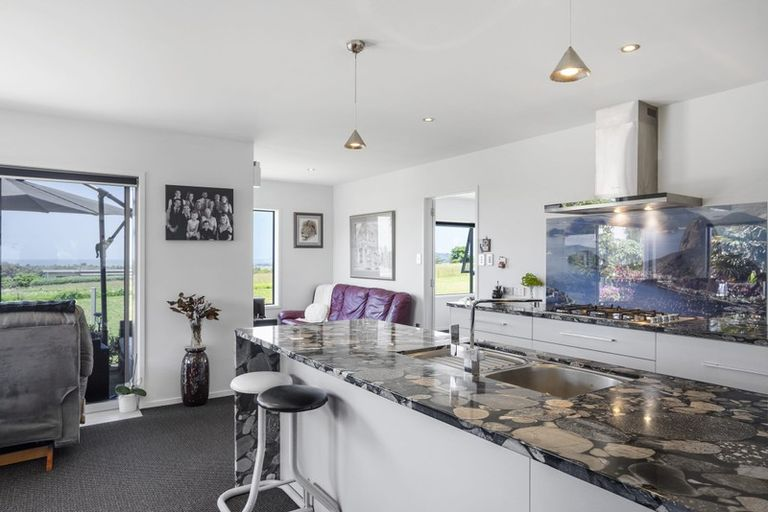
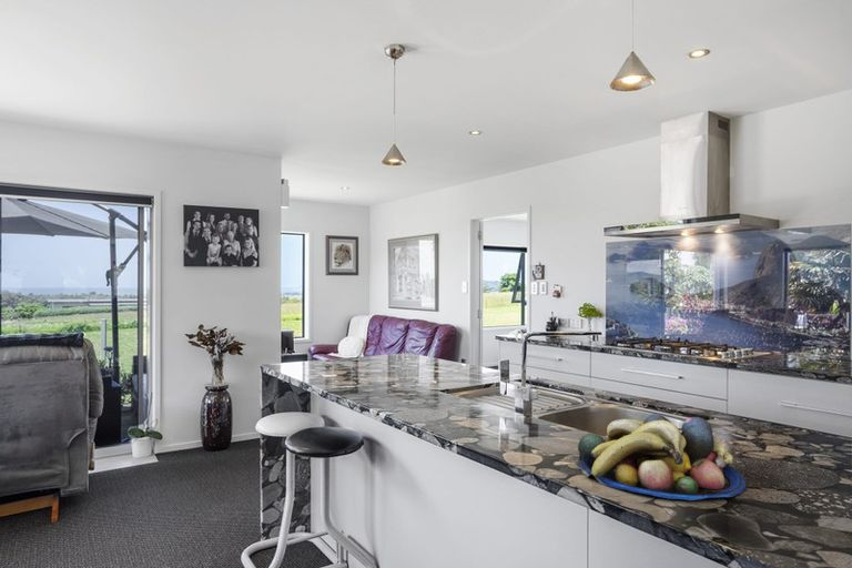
+ fruit bowl (658, 444)
